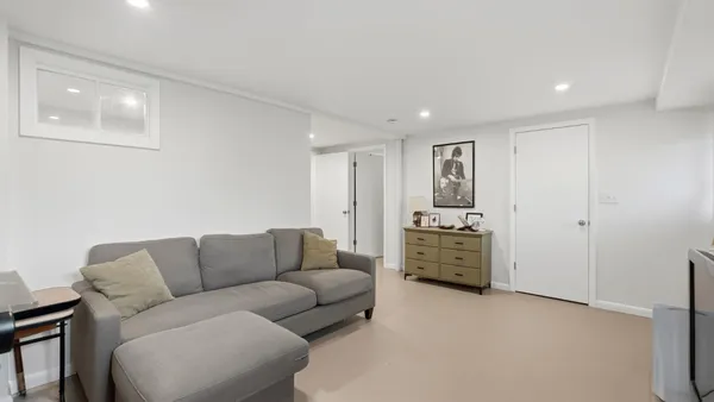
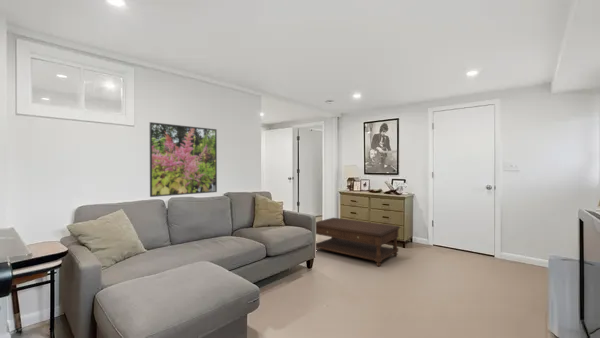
+ coffee table (353, 239)
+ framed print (186, 160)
